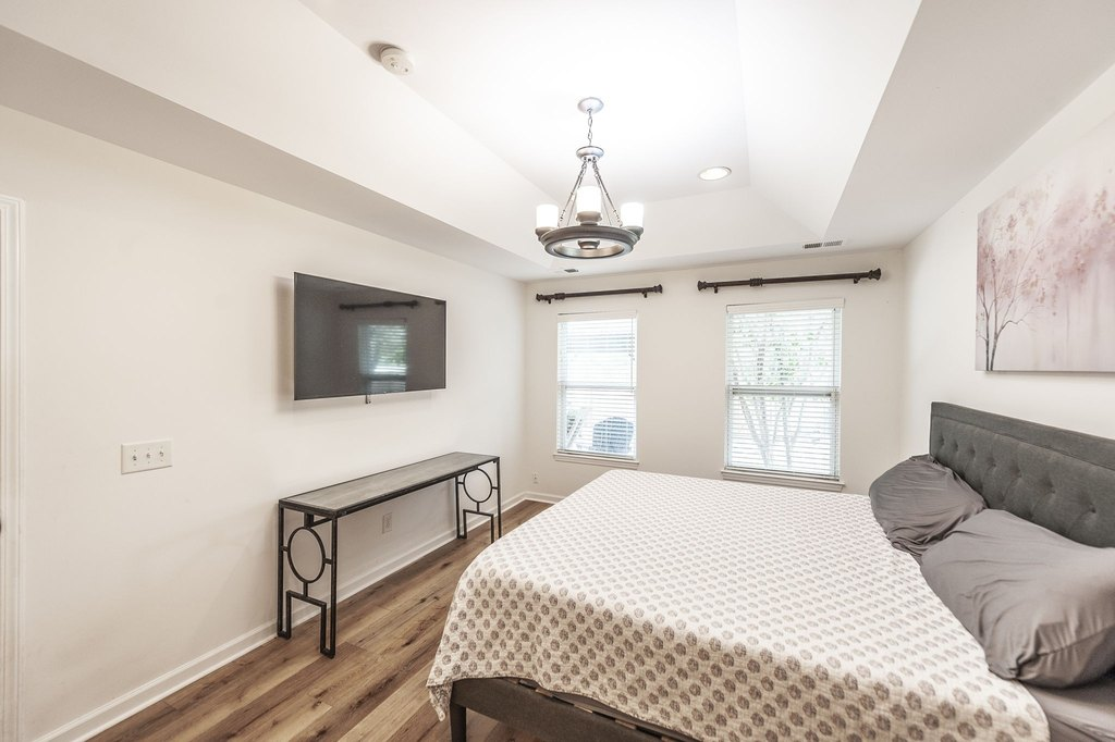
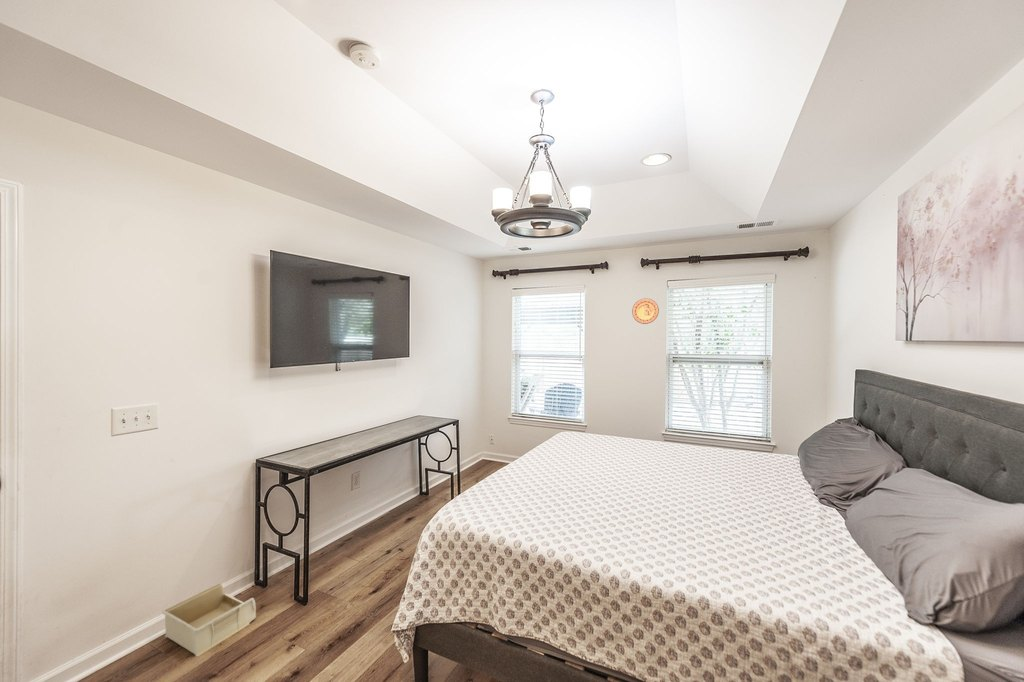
+ storage bin (211, 615)
+ decorative plate (645, 311)
